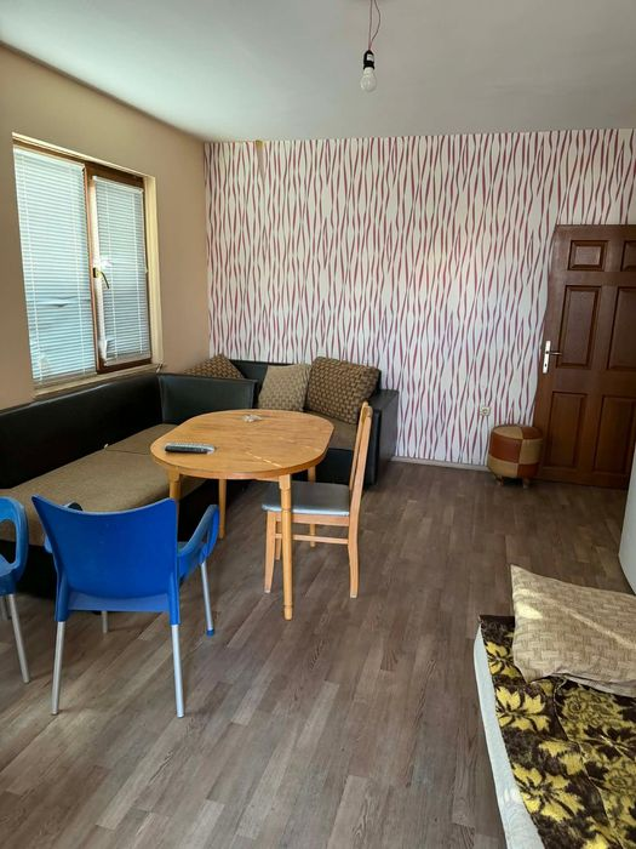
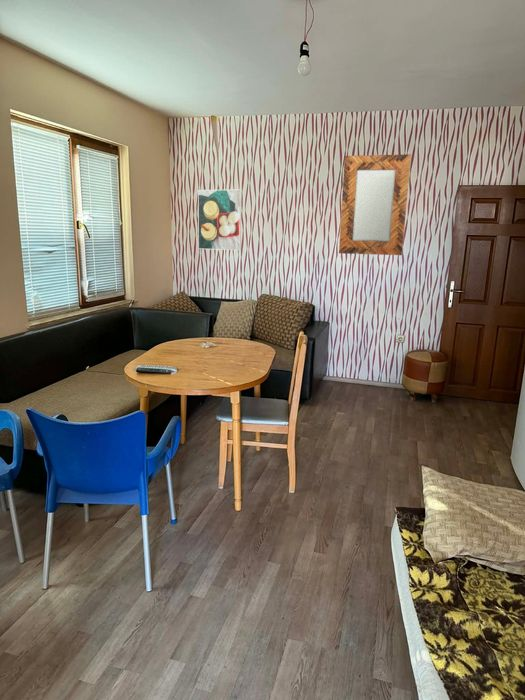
+ home mirror (373, 206)
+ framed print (219, 220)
